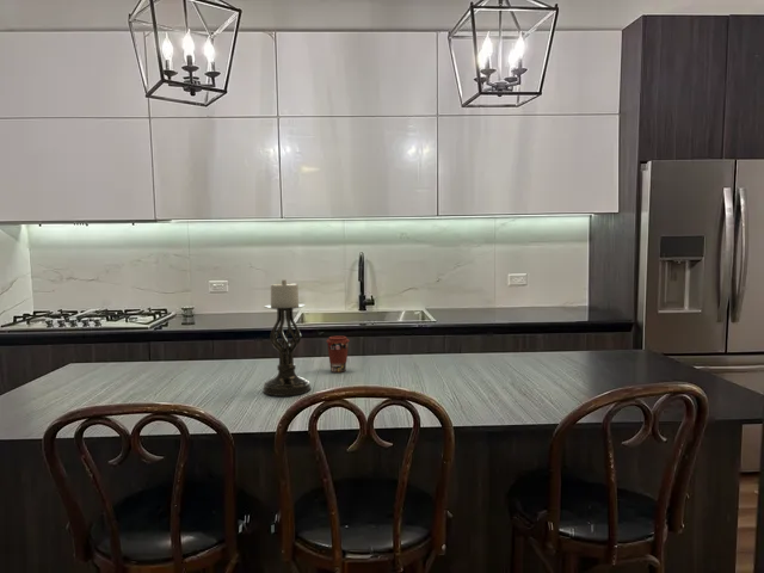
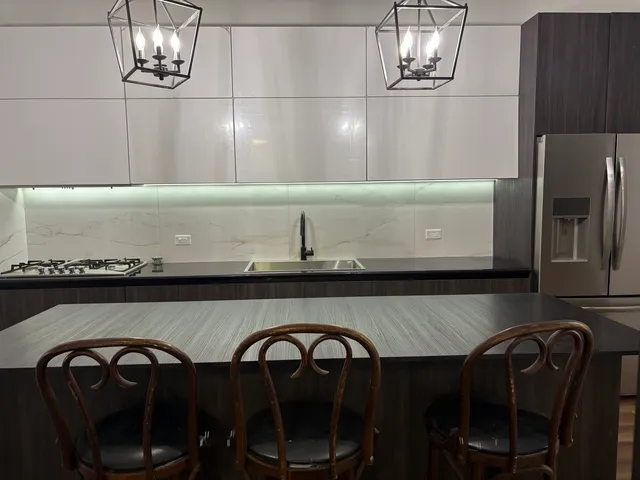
- candle holder (285, 334)
- coffee cup (338, 353)
